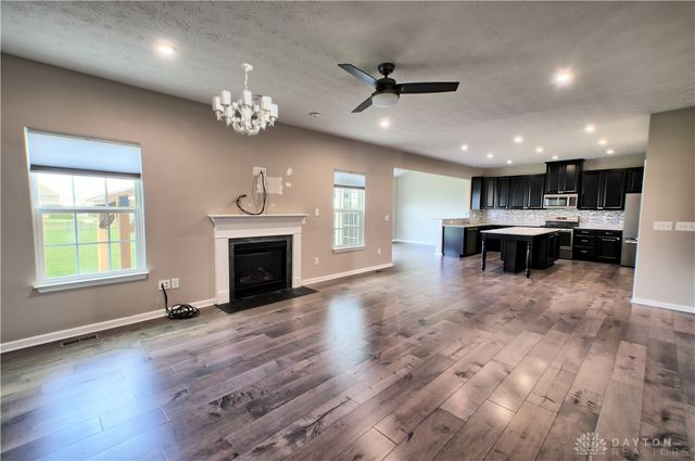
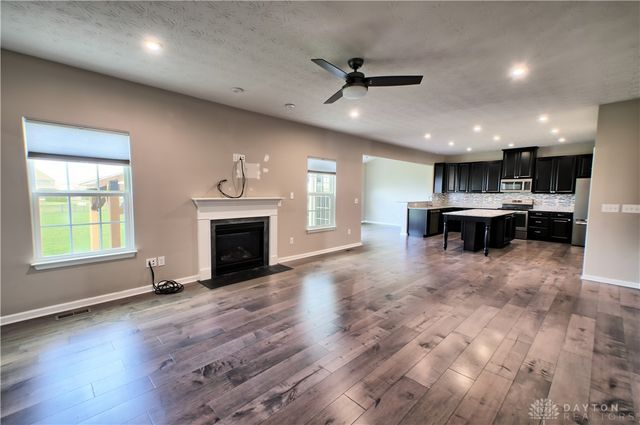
- chandelier (245, 100)
